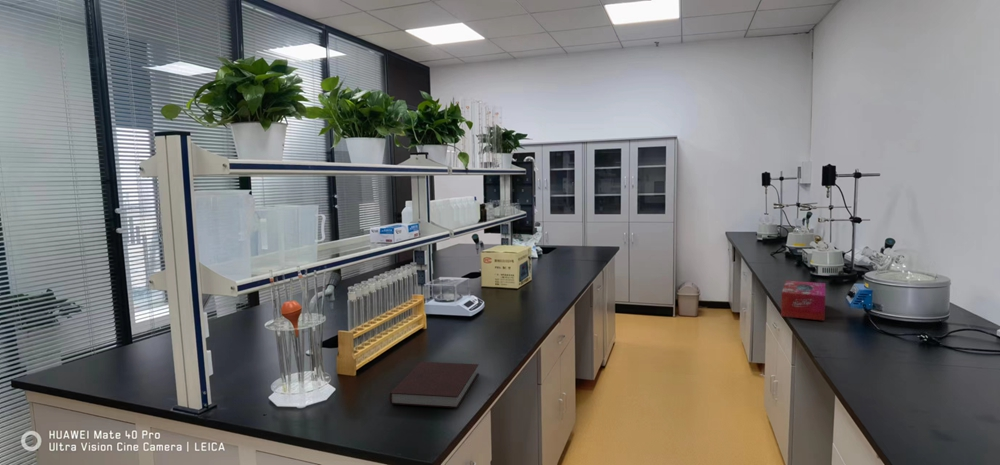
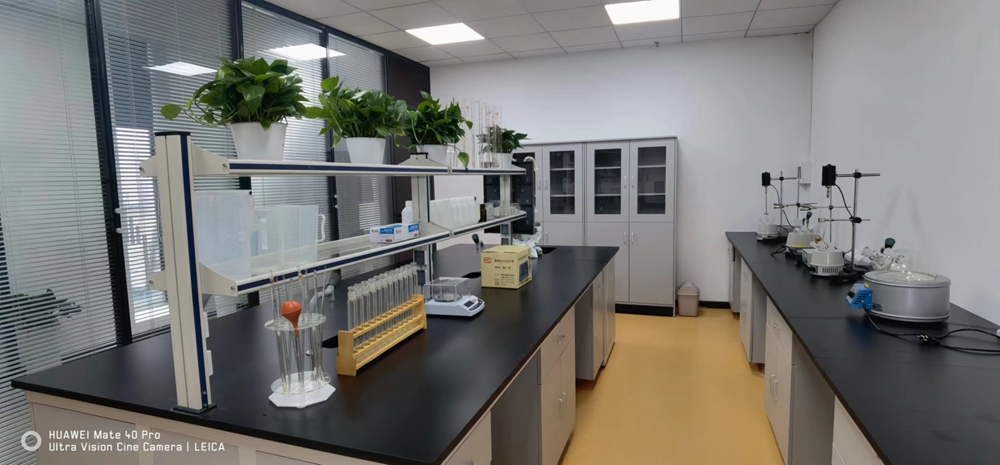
- notebook (437, 382)
- tissue box (803, 299)
